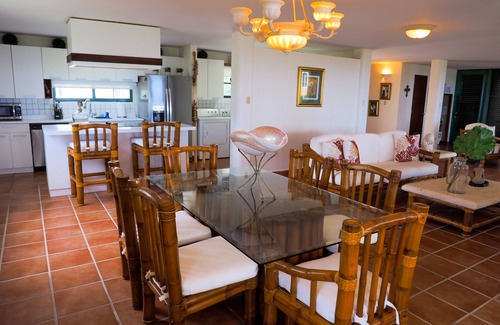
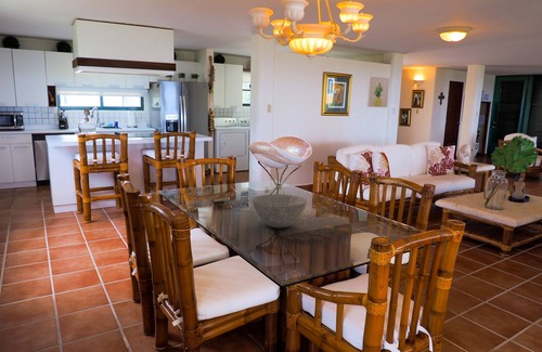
+ bowl (279, 212)
+ wall art (377, 92)
